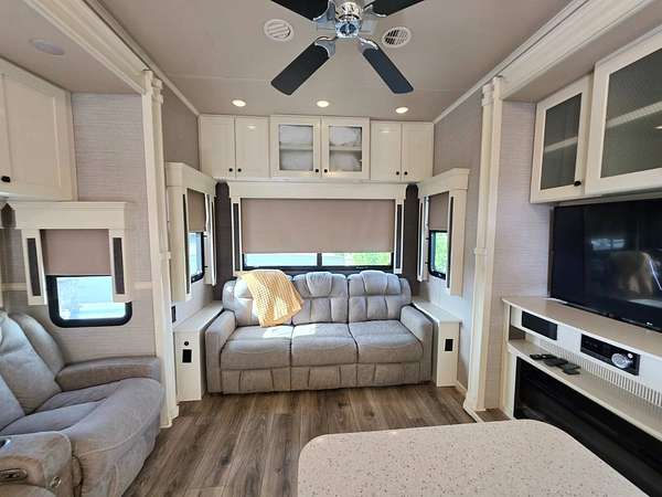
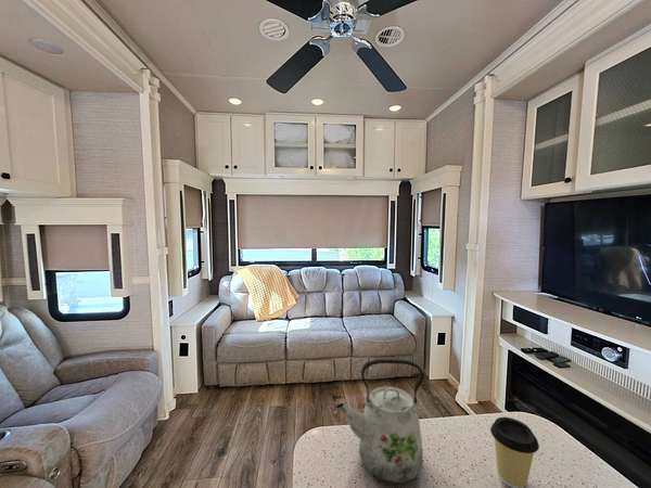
+ kettle (379, 411)
+ coffee cup (512, 453)
